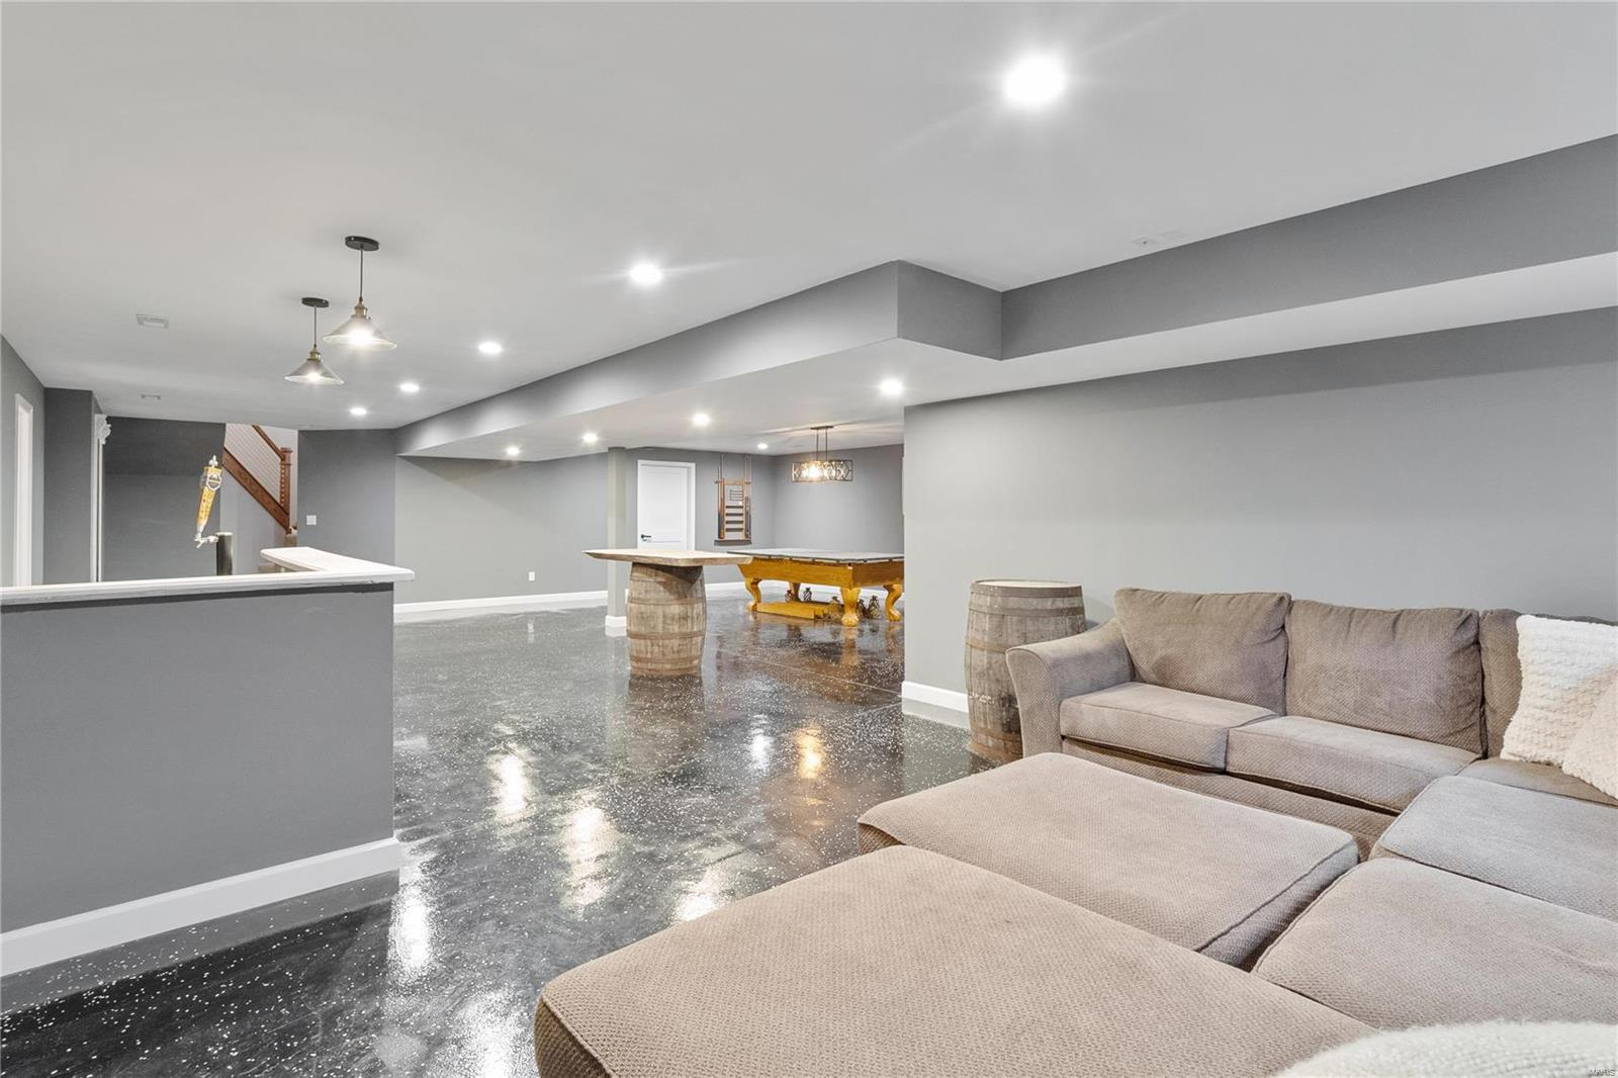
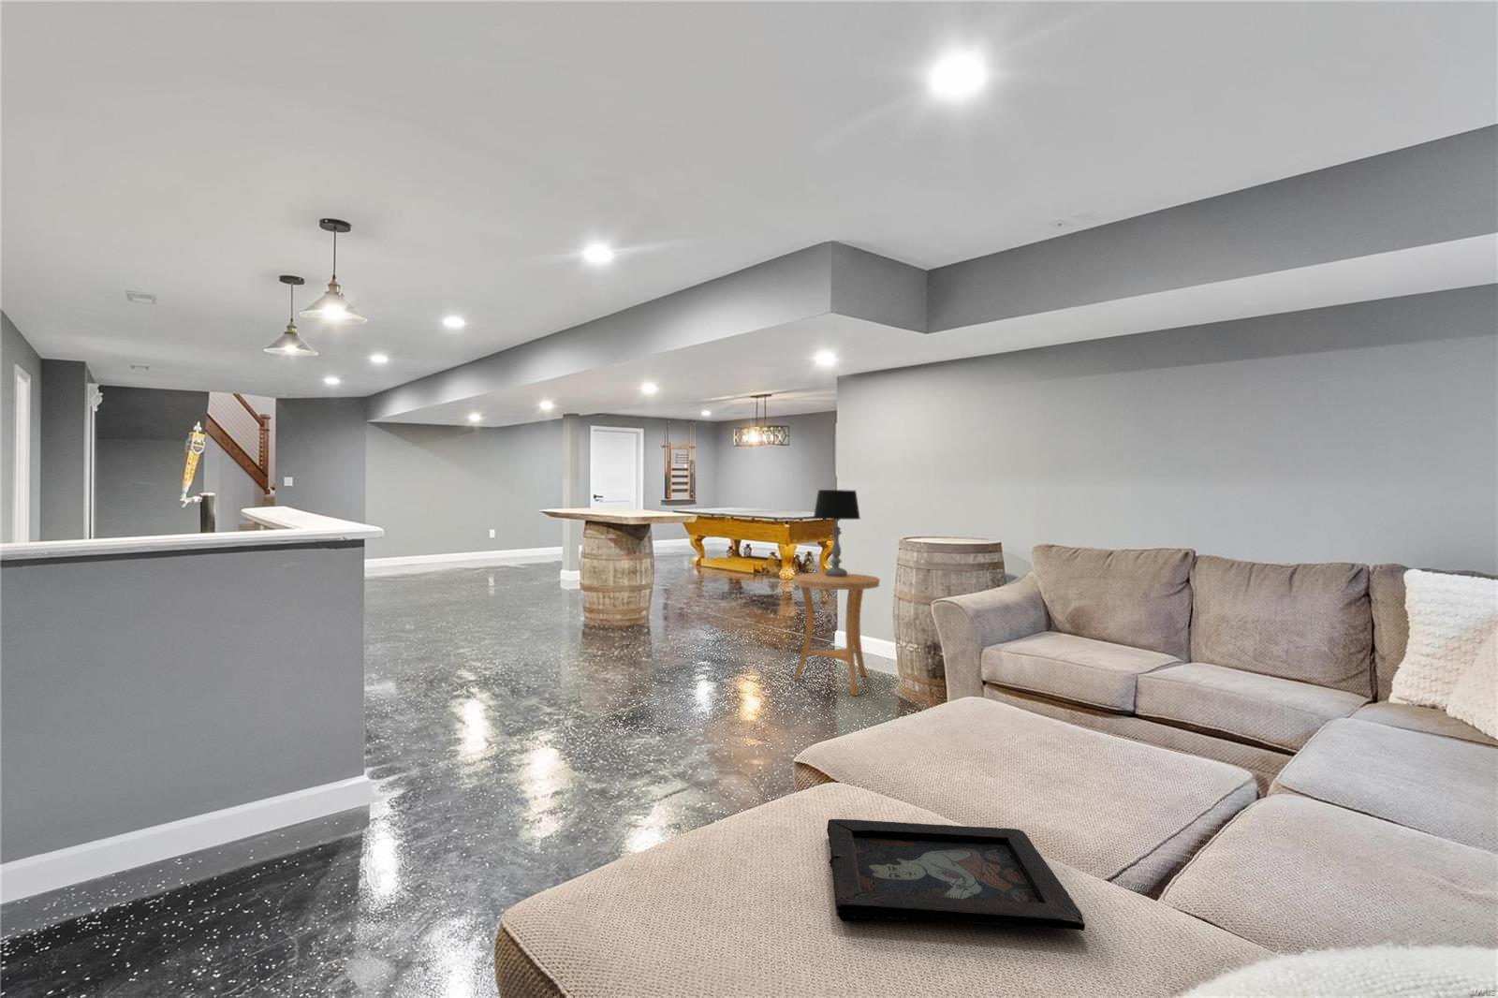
+ side table (845, 629)
+ table lamp (836, 531)
+ decorative tray (939, 871)
